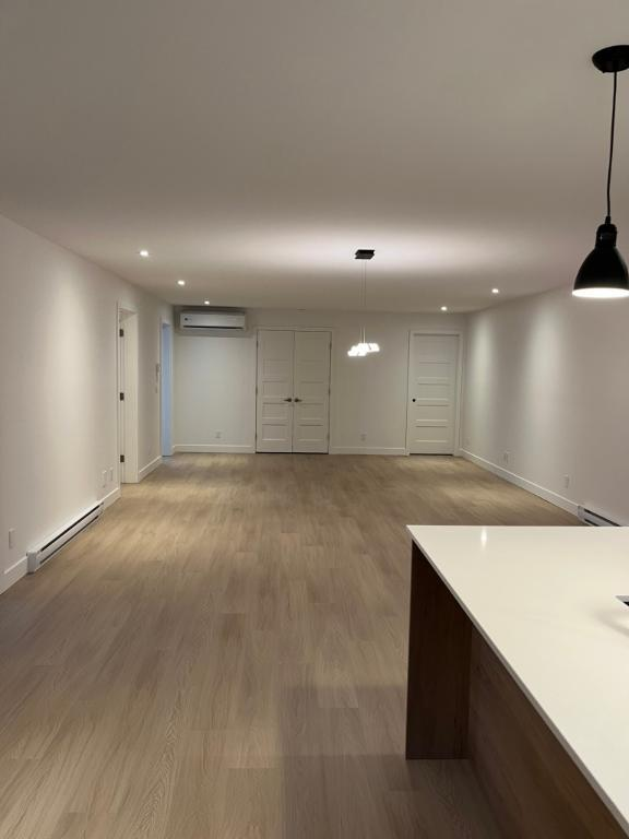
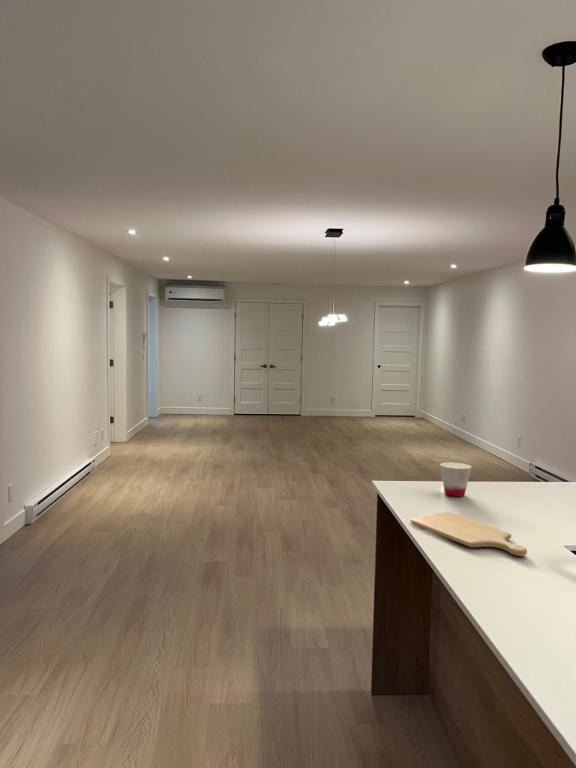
+ chopping board (472, 533)
+ cup (455, 479)
